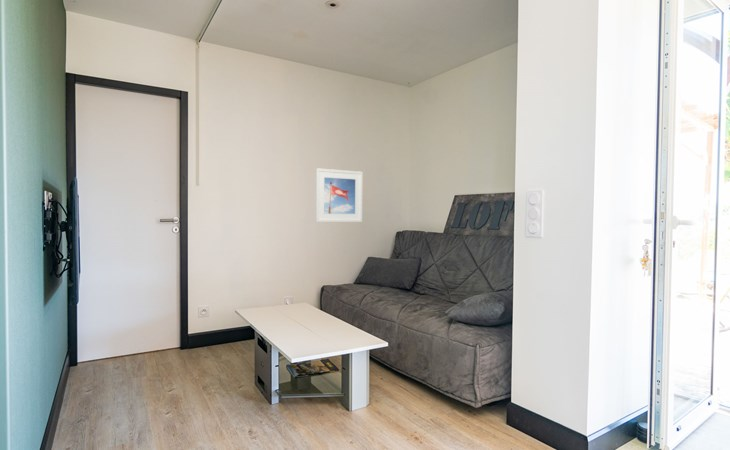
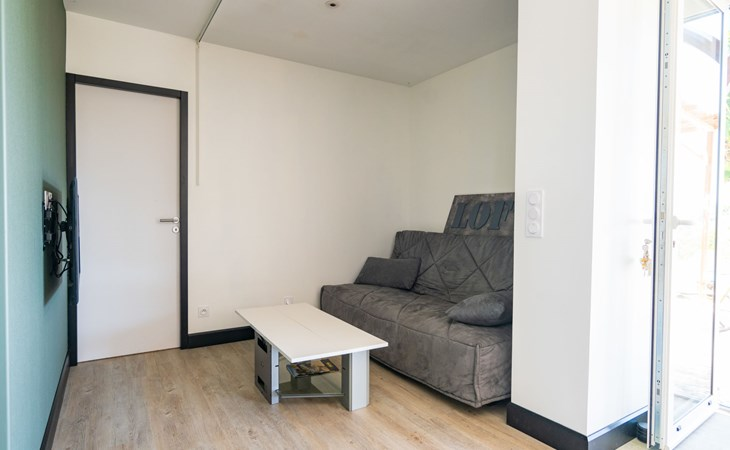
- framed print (339, 196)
